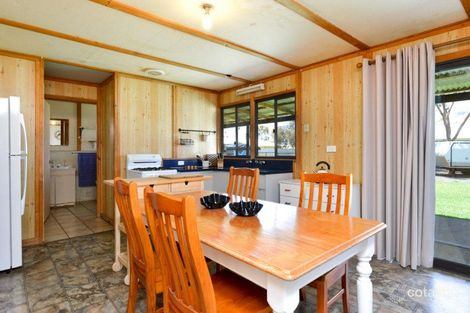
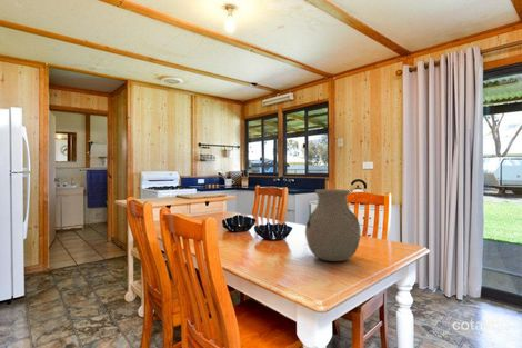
+ vase (331, 223)
